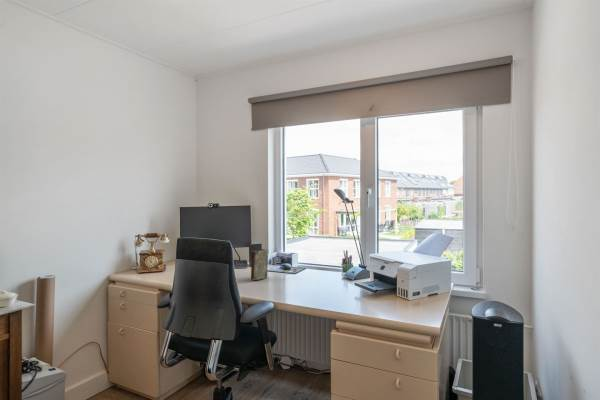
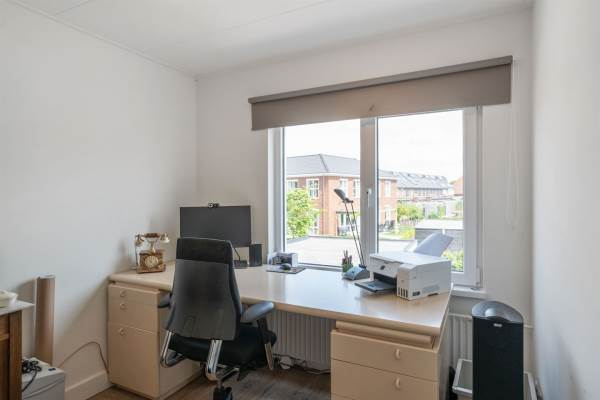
- book (259, 264)
